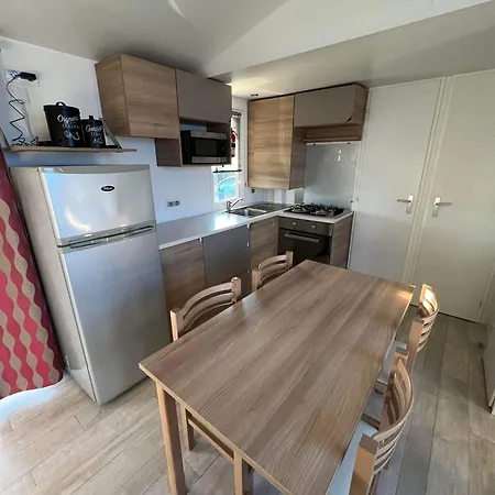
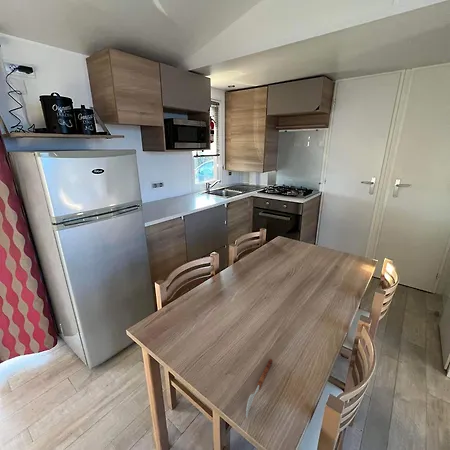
+ soupspoon (259, 382)
